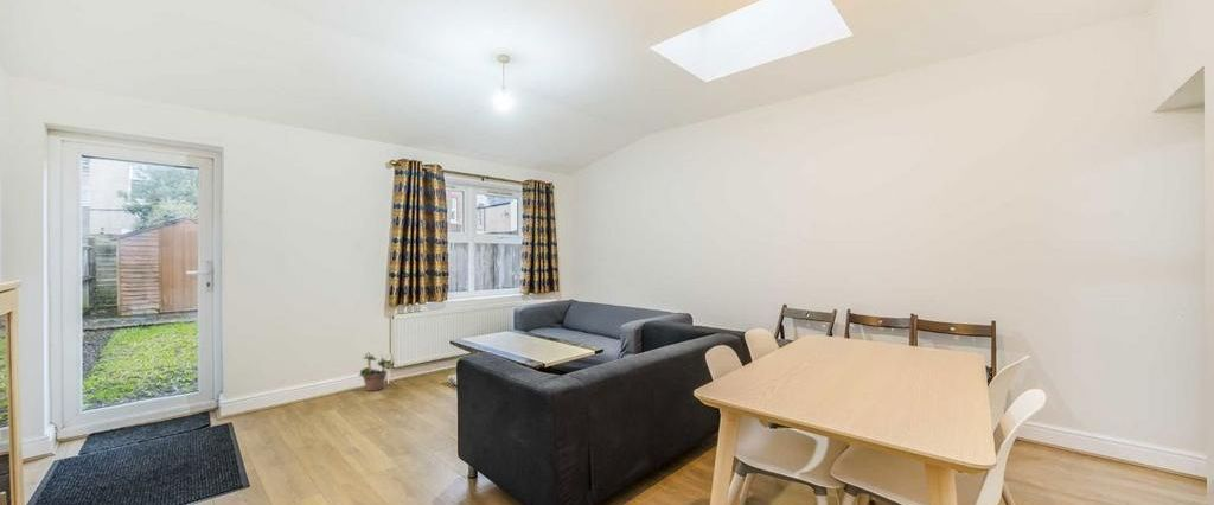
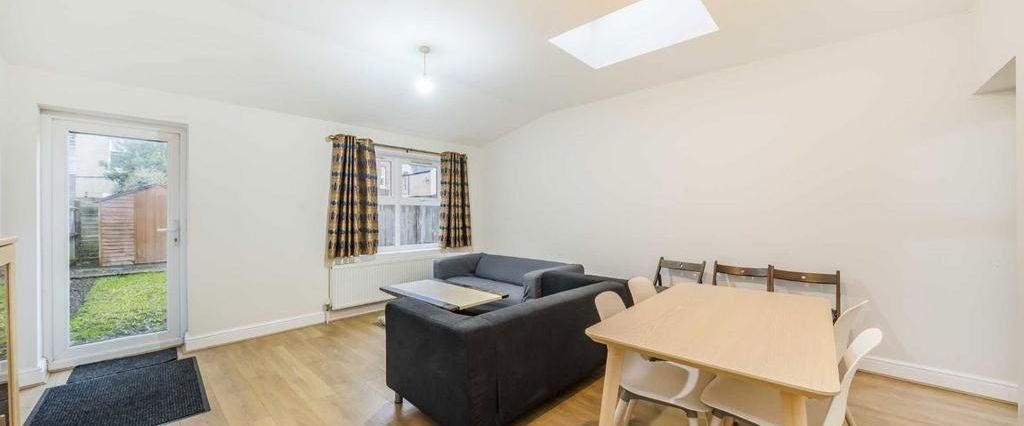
- potted plant (372, 369)
